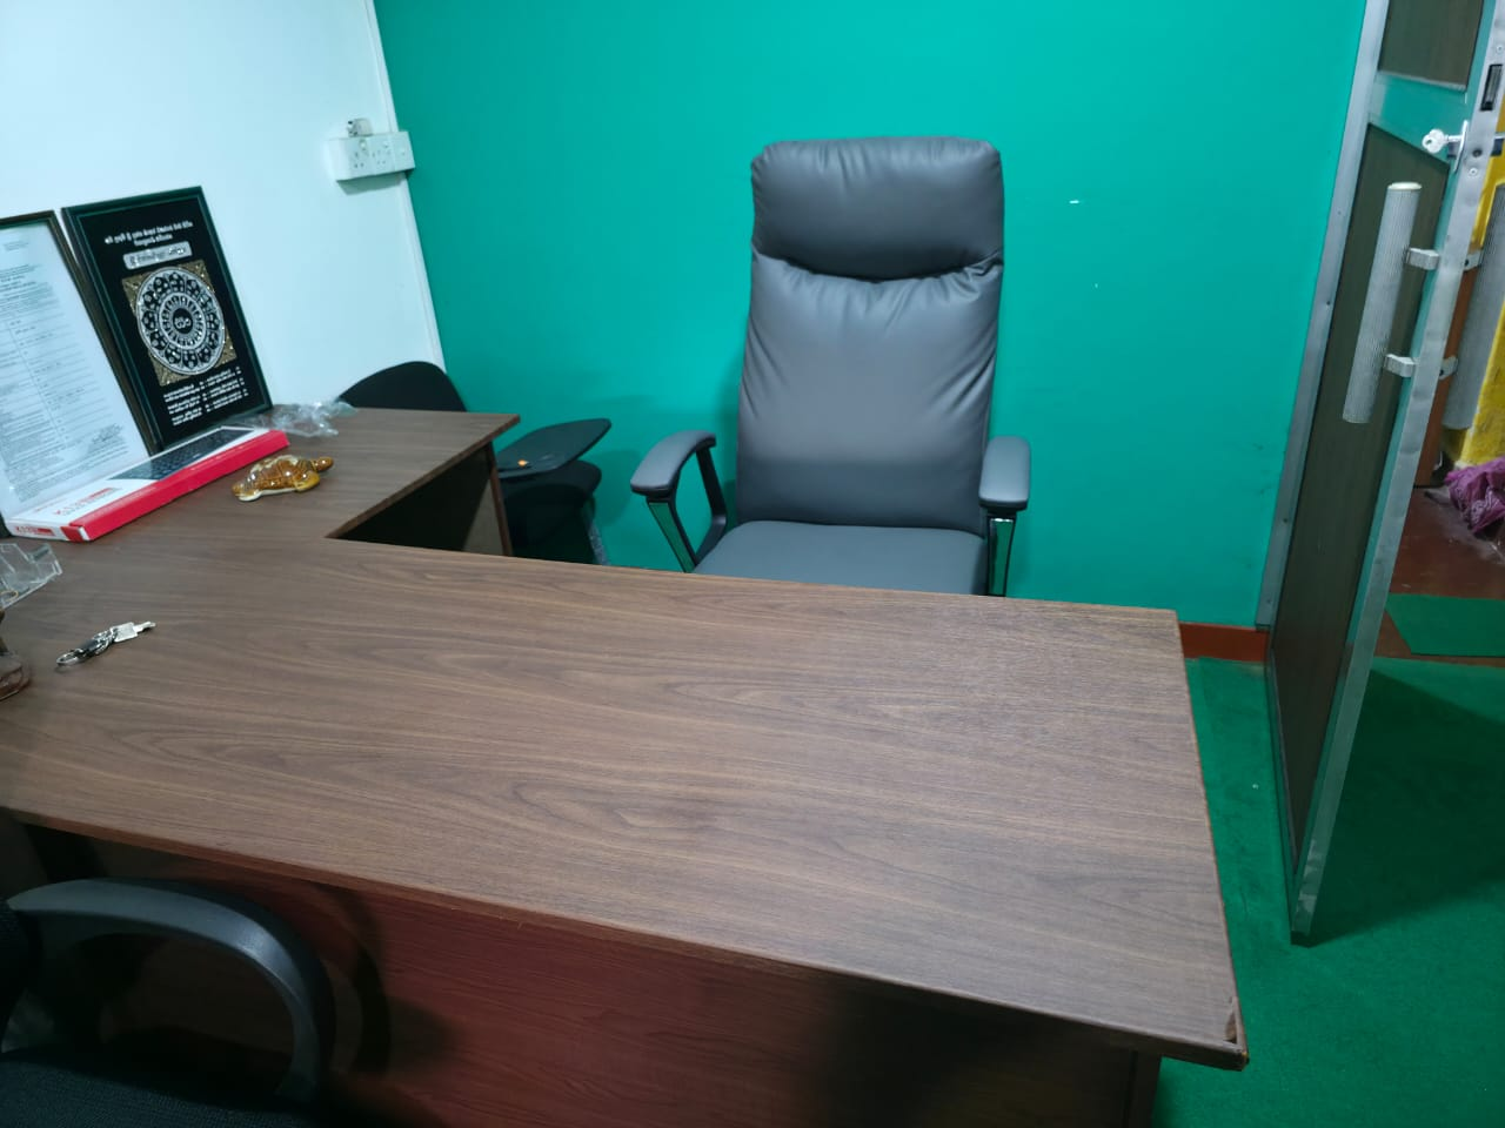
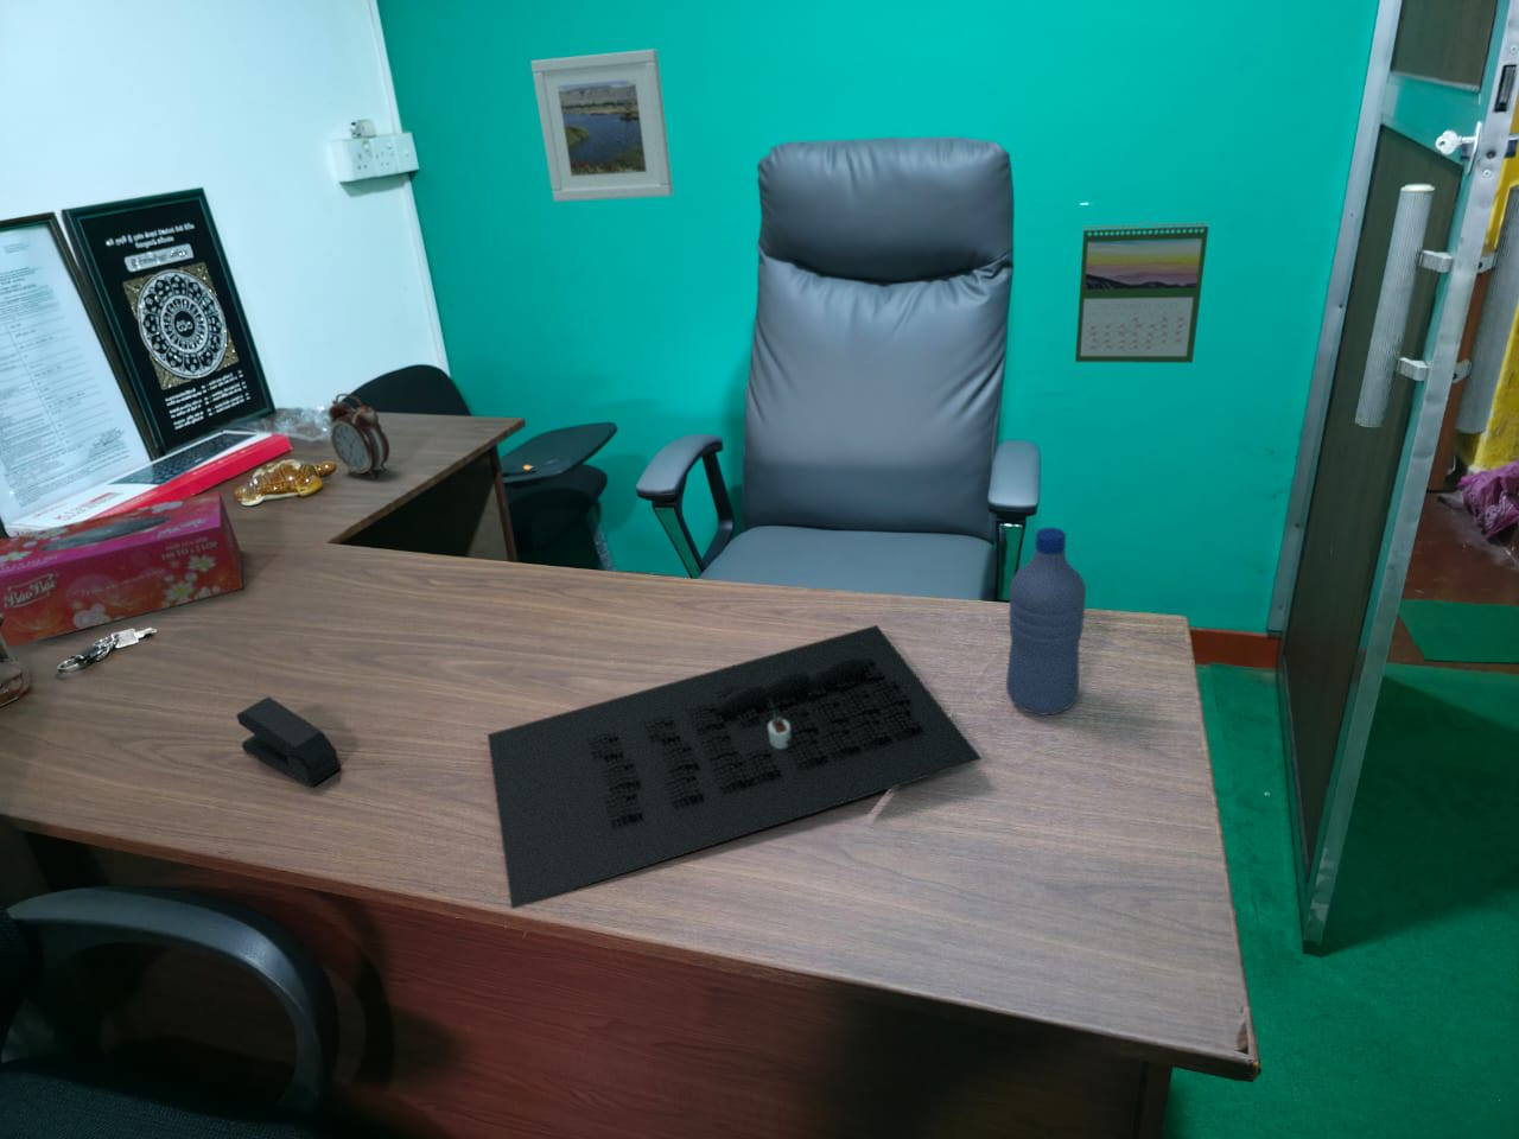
+ computer keyboard (719, 732)
+ calendar (1139, 293)
+ water bottle (1045, 620)
+ stapler (283, 737)
+ tissue box (120, 564)
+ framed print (603, 128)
+ alarm clock (358, 434)
